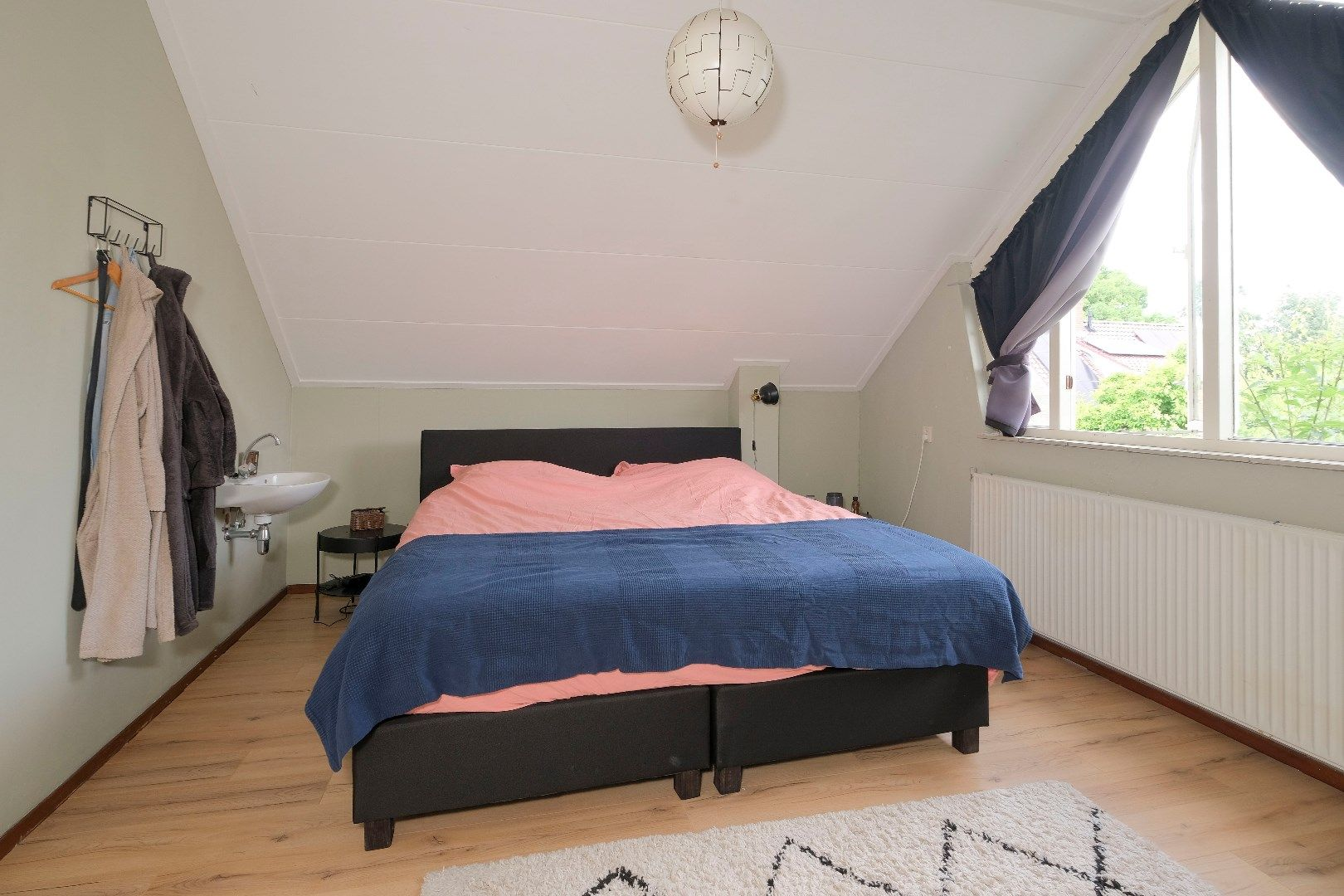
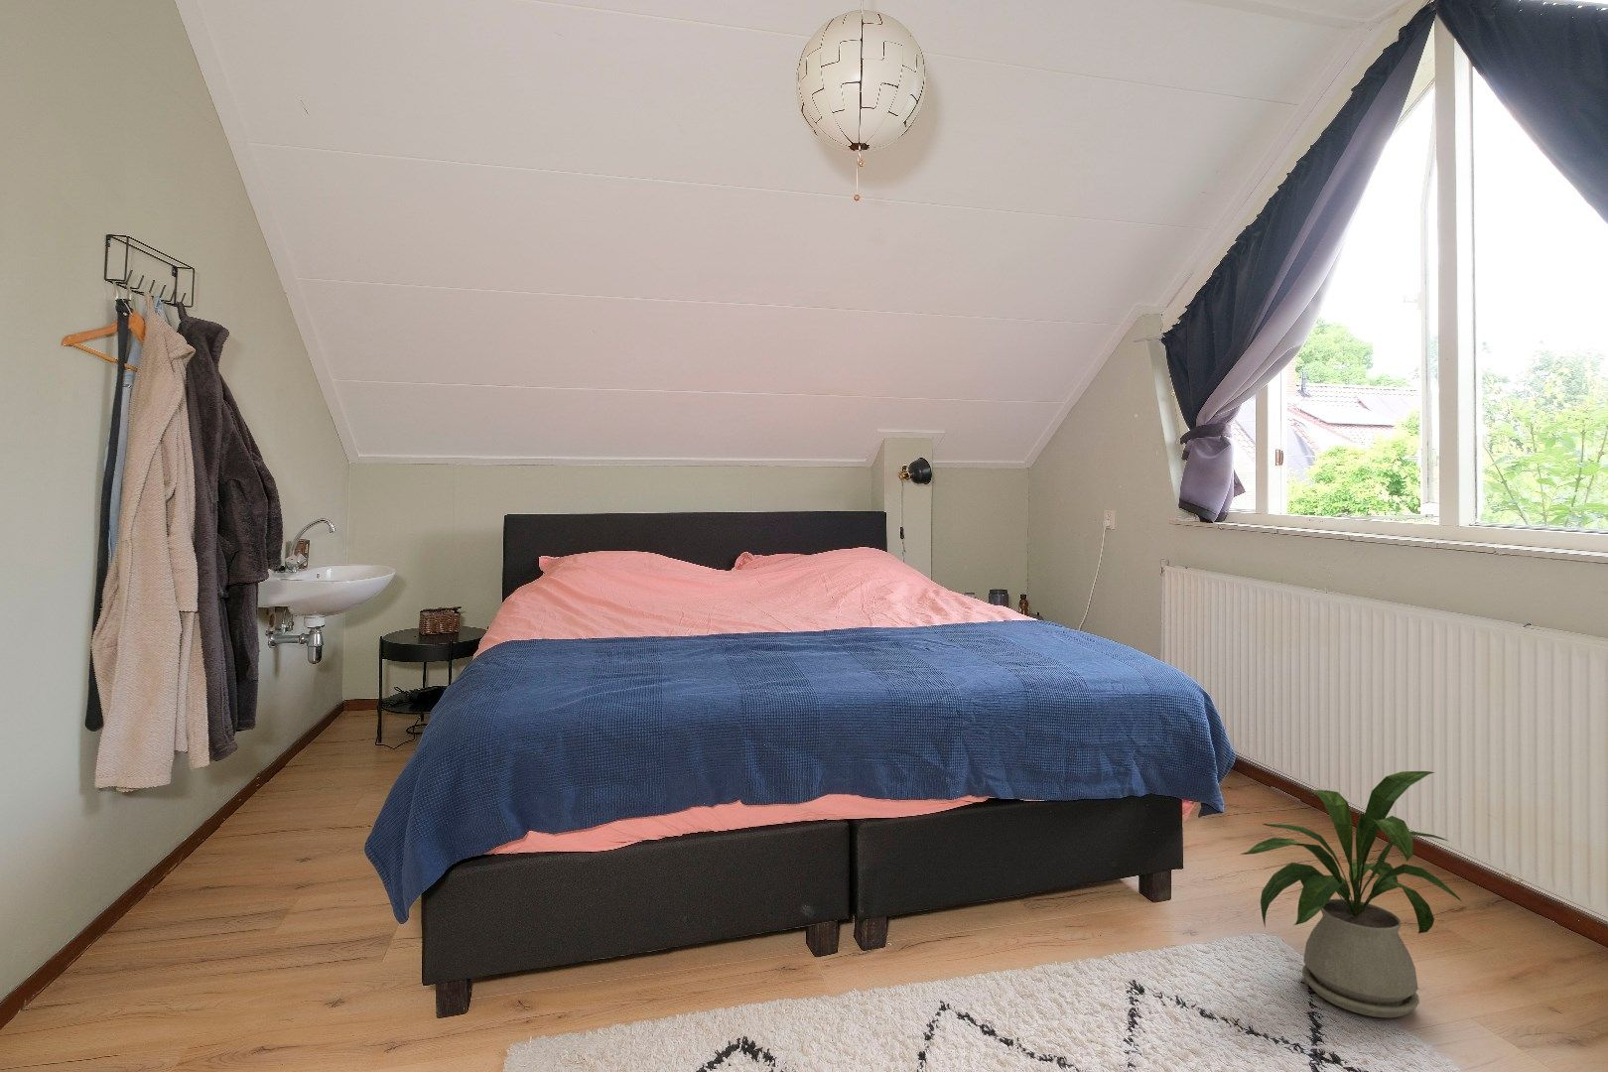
+ house plant (1333, 881)
